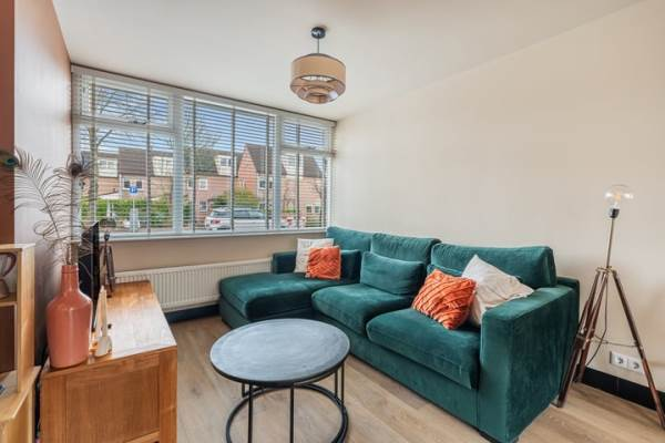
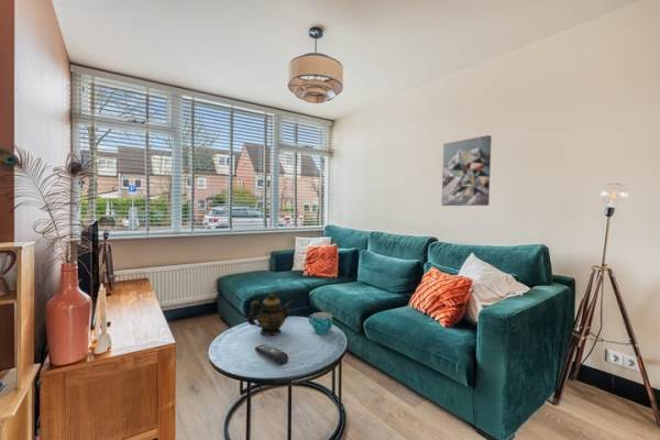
+ cup (320, 323)
+ wall art (464, 173)
+ teapot (270, 311)
+ remote control (271, 352)
